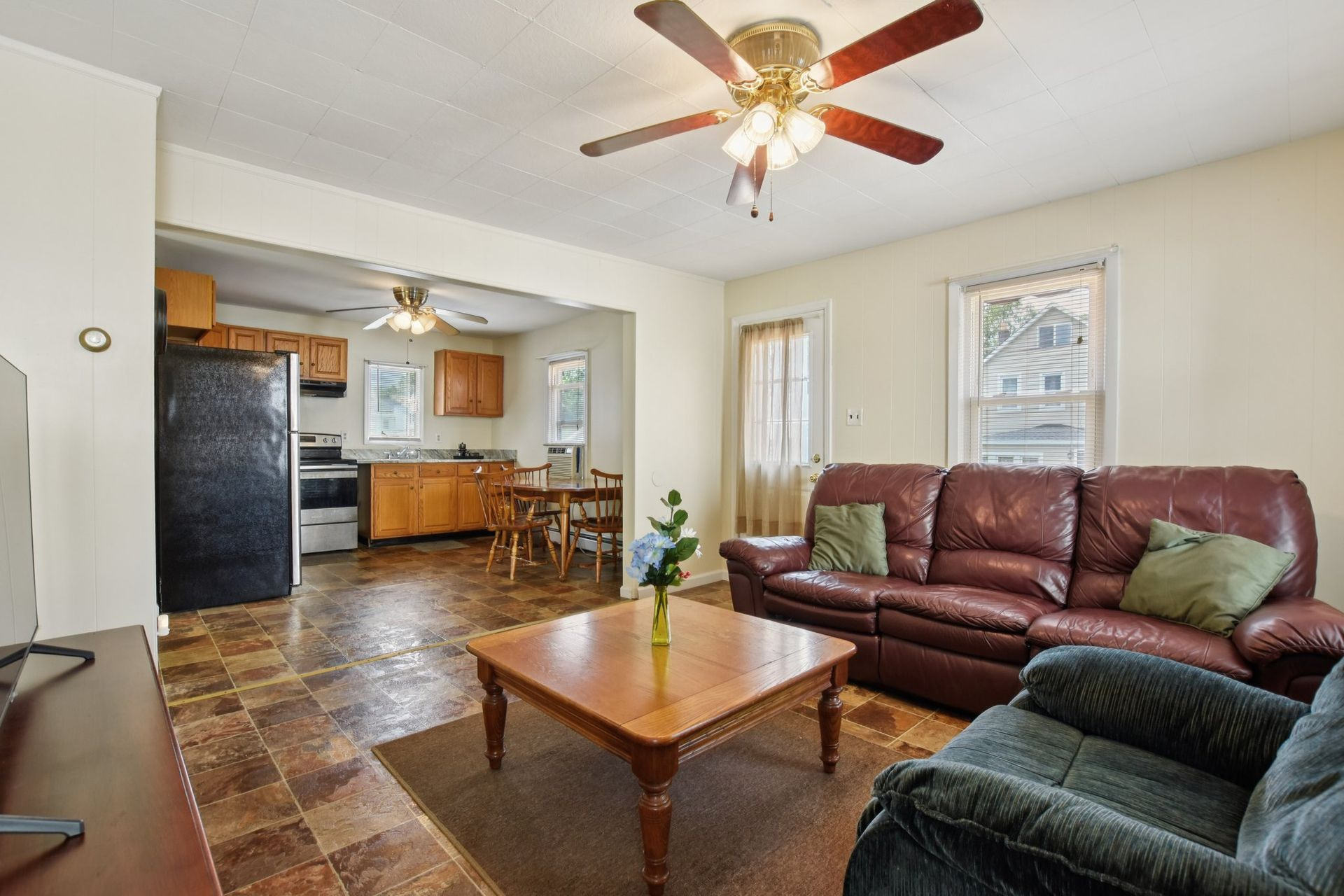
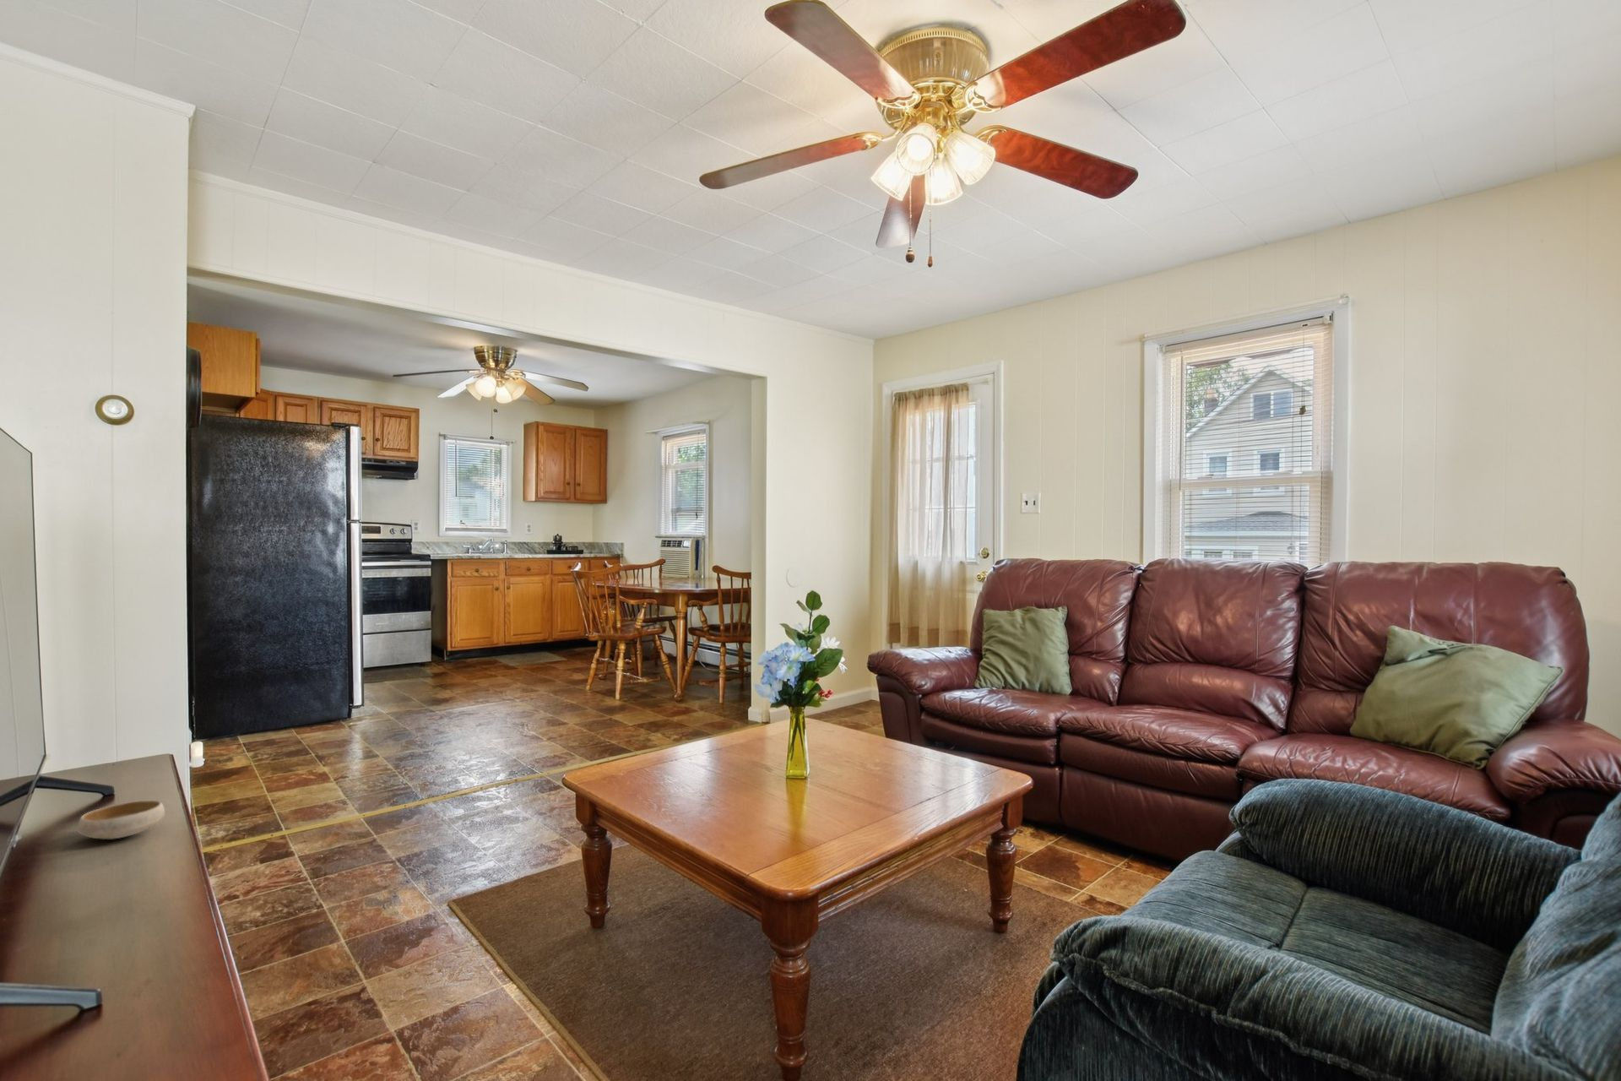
+ bowl (123, 820)
